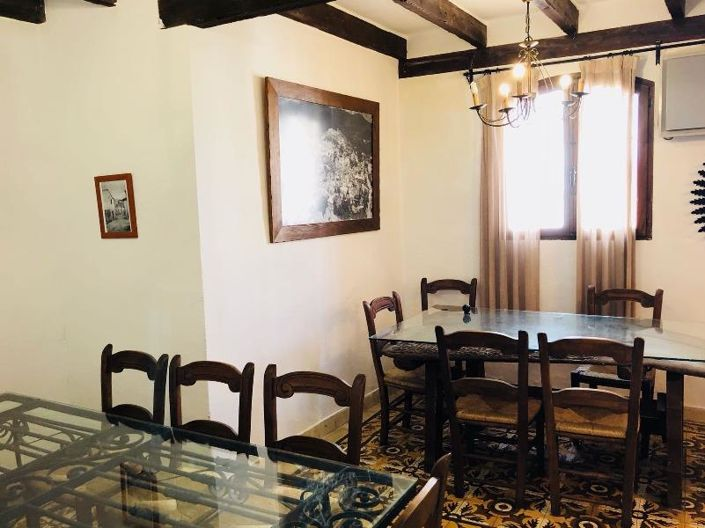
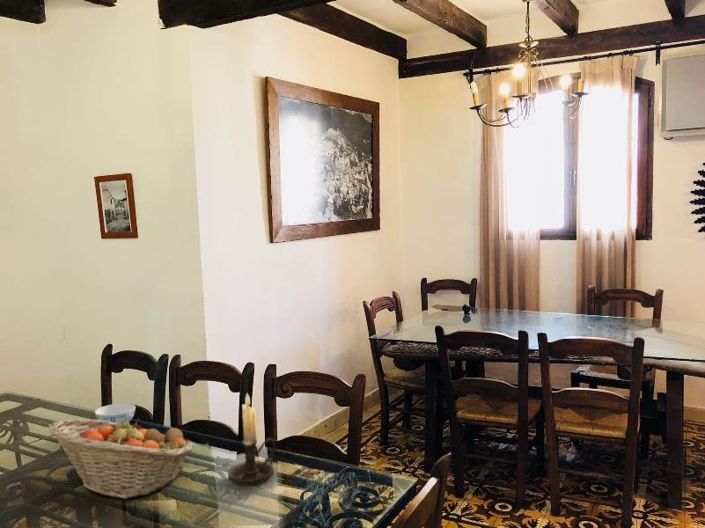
+ candle holder (254, 432)
+ chinaware (115, 418)
+ fruit basket (122, 447)
